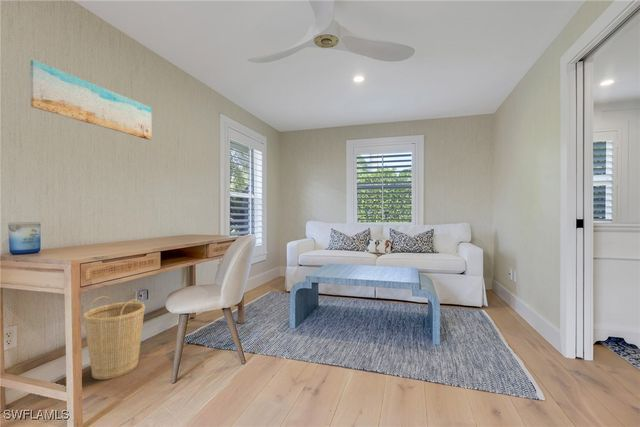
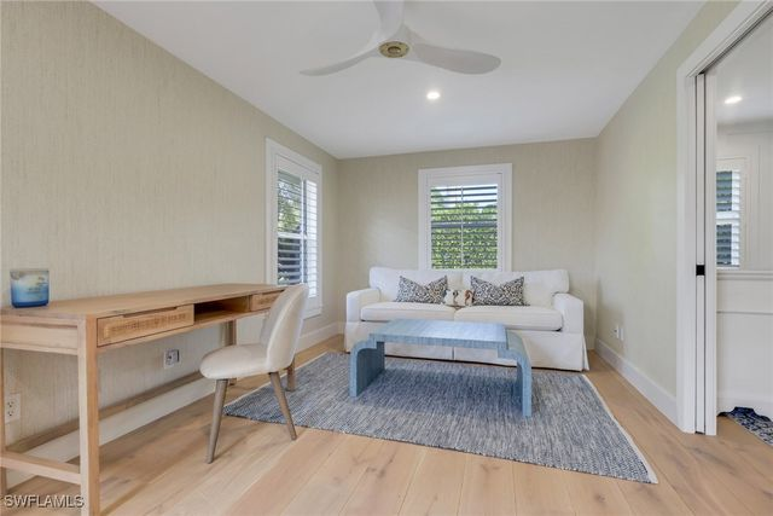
- basket (115, 333)
- wall art (100, 107)
